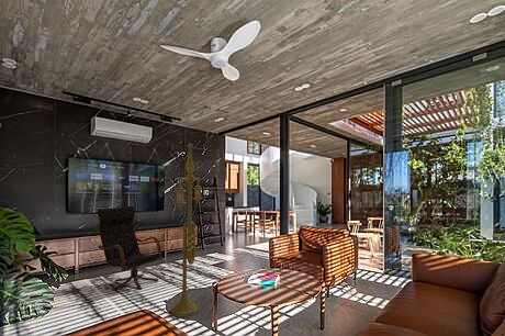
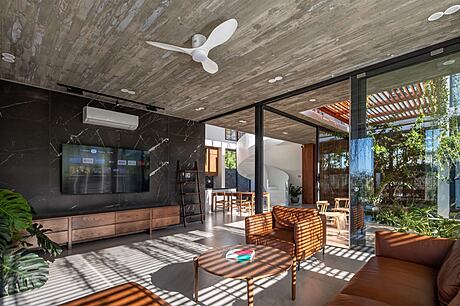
- floor lamp (183, 226)
- lounge chair (128, 245)
